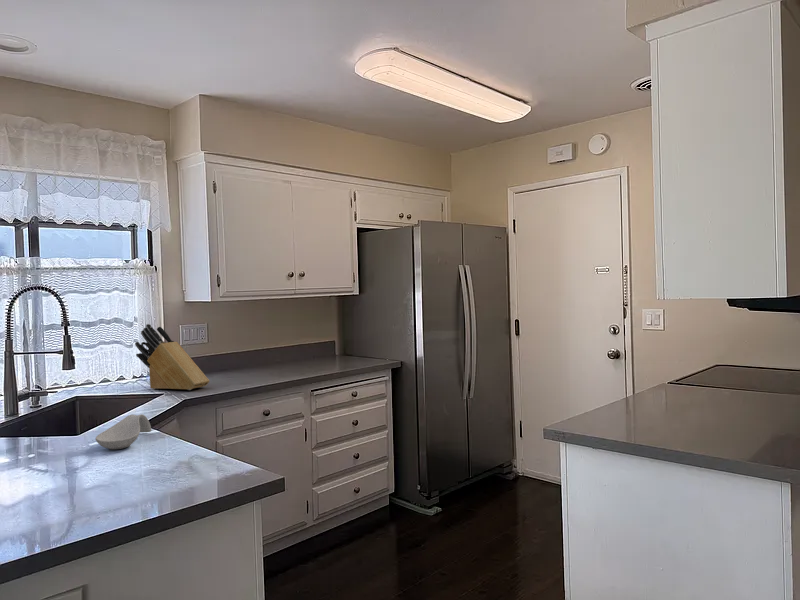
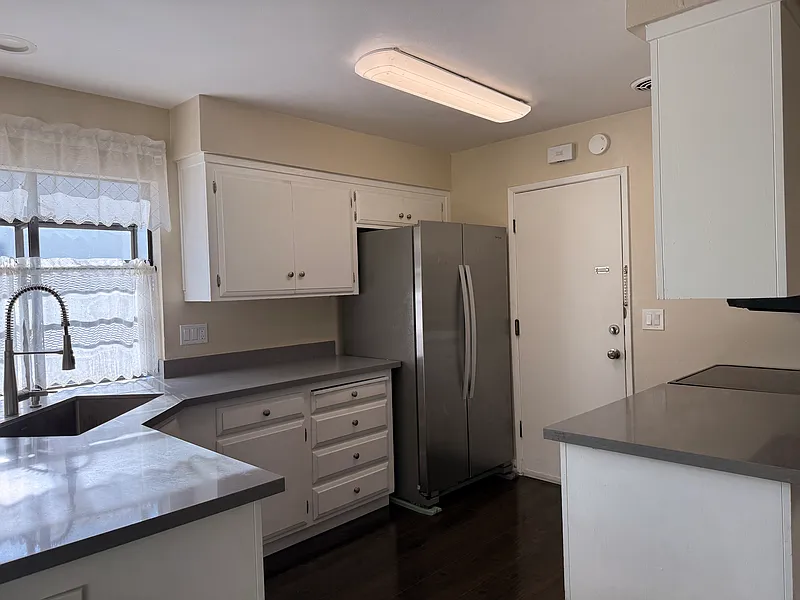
- knife block (171, 355)
- spoon rest (126, 430)
